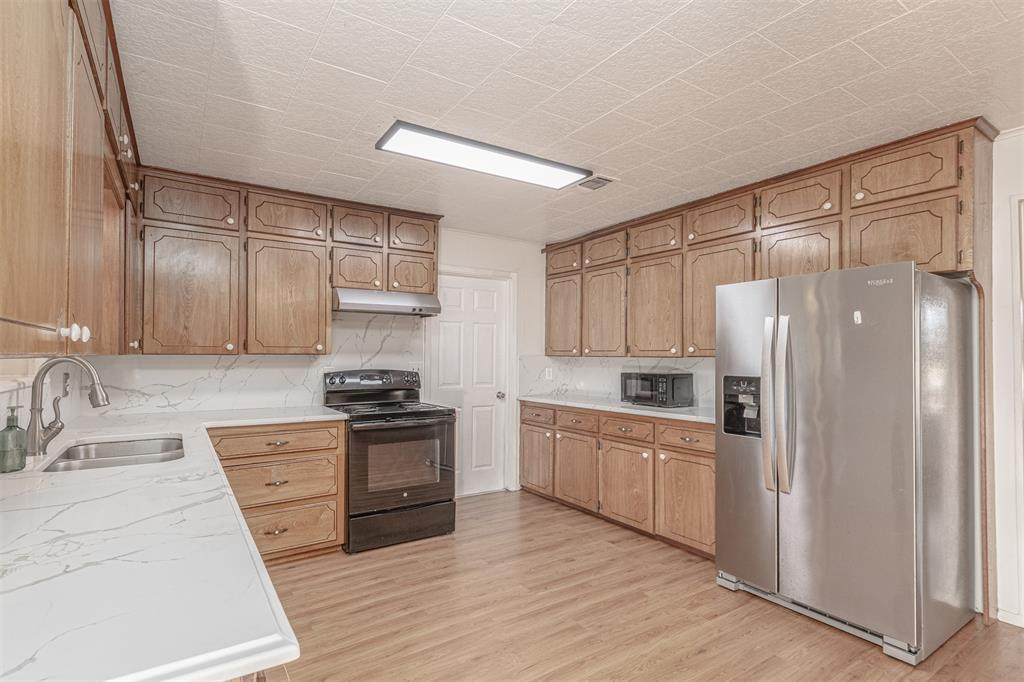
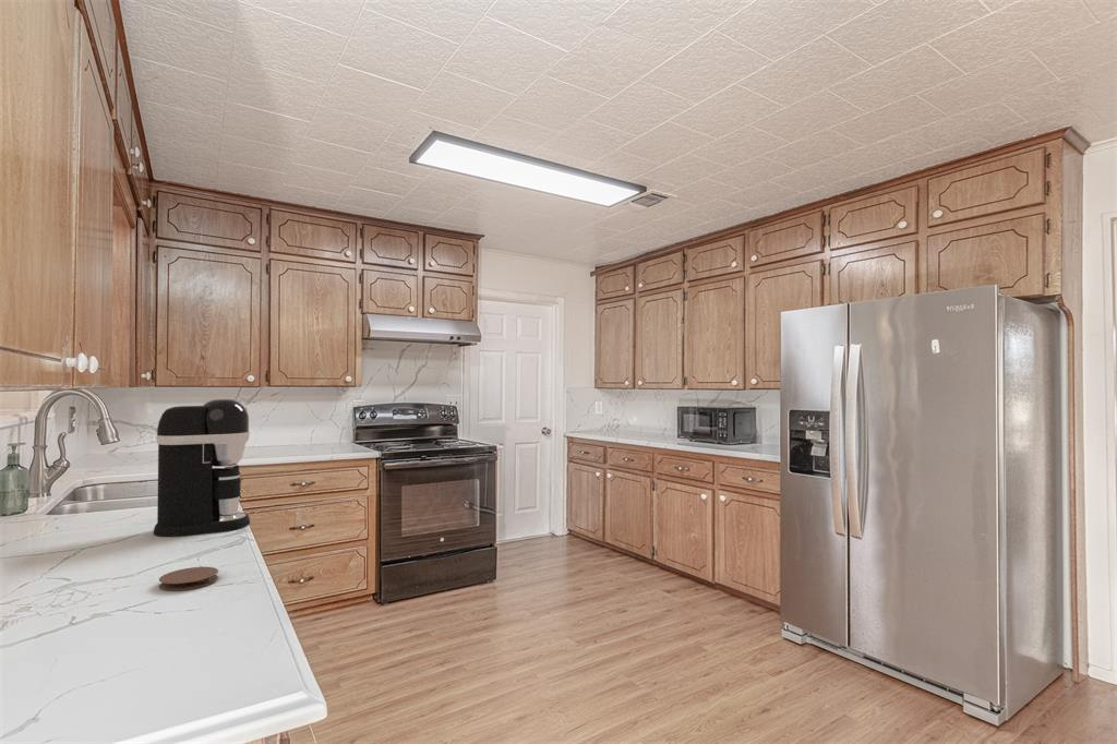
+ coffee maker (204, 463)
+ coaster (189, 578)
